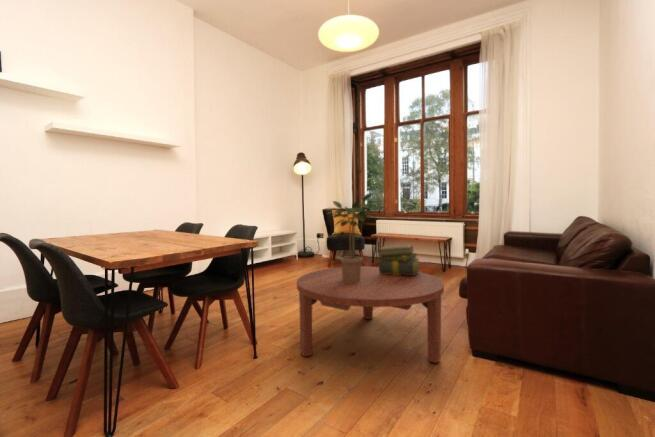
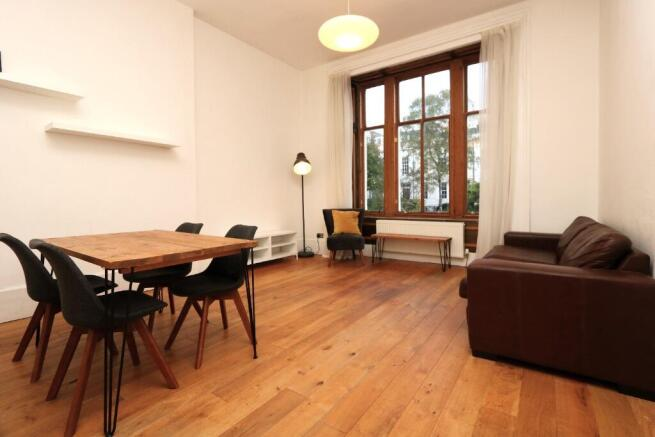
- coffee table (368, 310)
- potted plant (353, 236)
- stack of books (397, 259)
